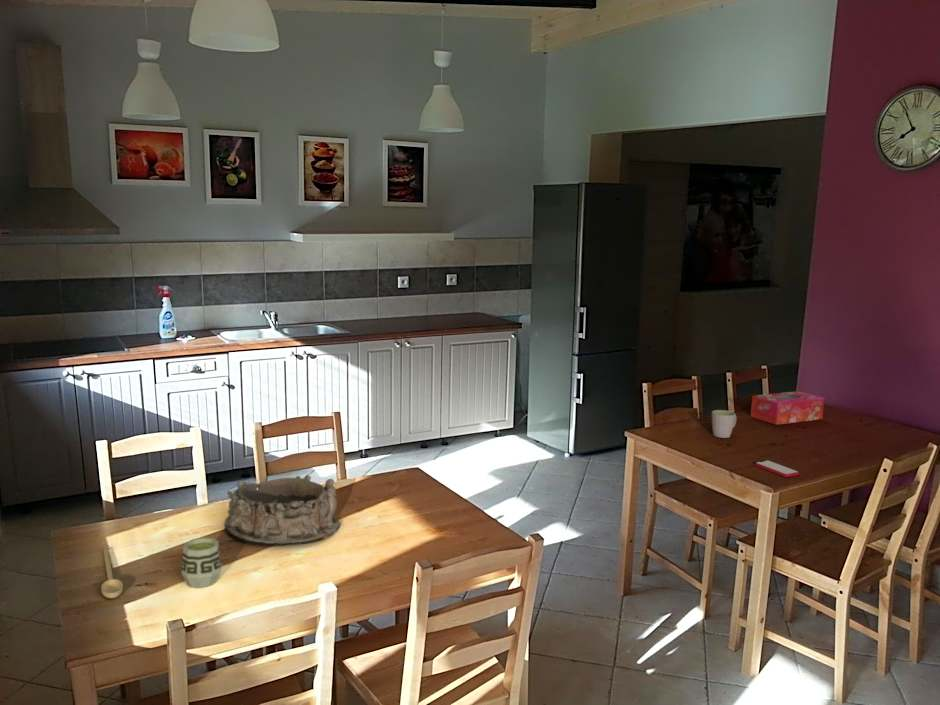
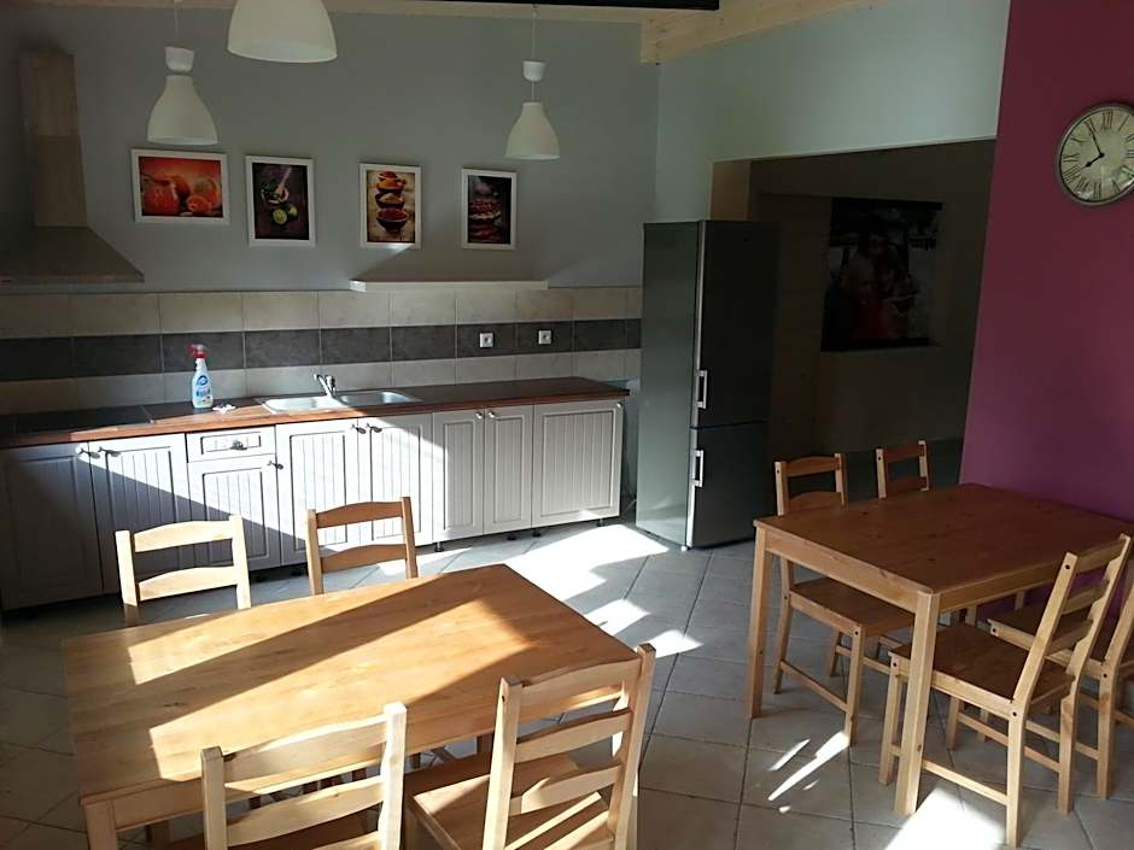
- tissue box (787, 407)
- cup (201, 562)
- mug (725, 423)
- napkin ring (282, 506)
- spoon (109, 571)
- smartphone (776, 468)
